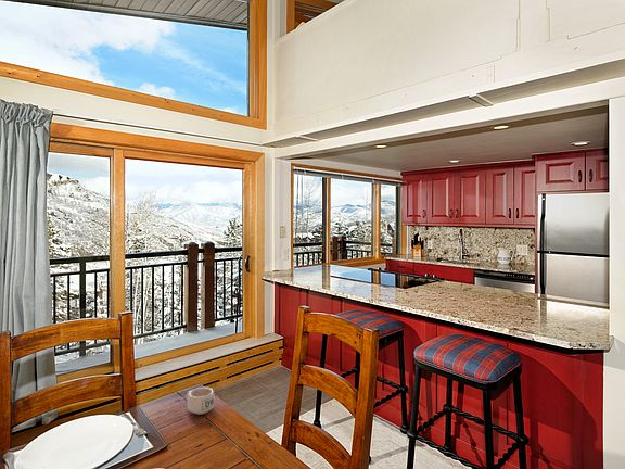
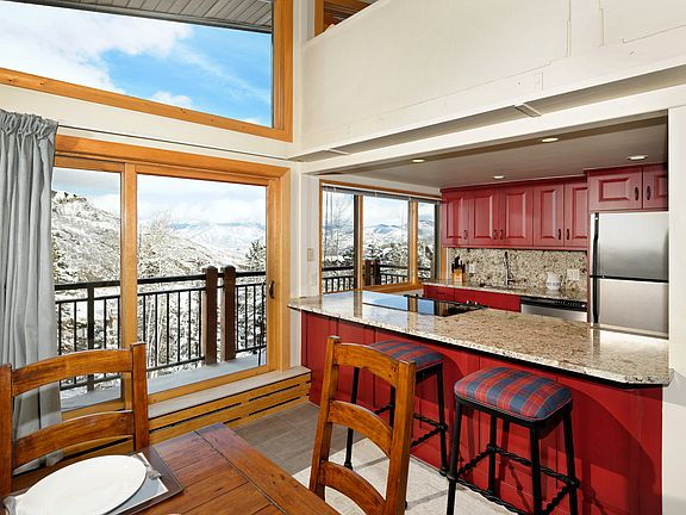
- mug (199, 401)
